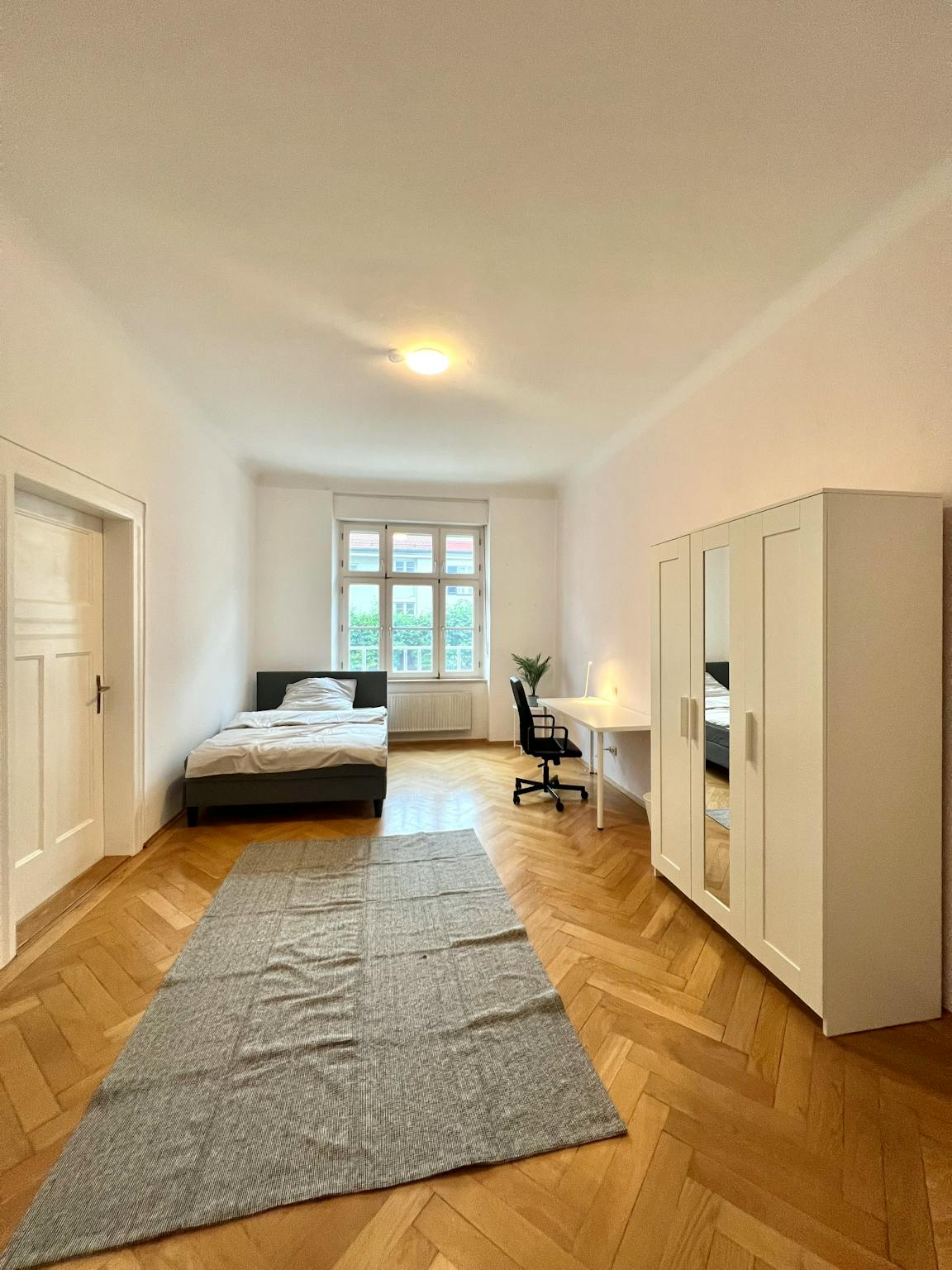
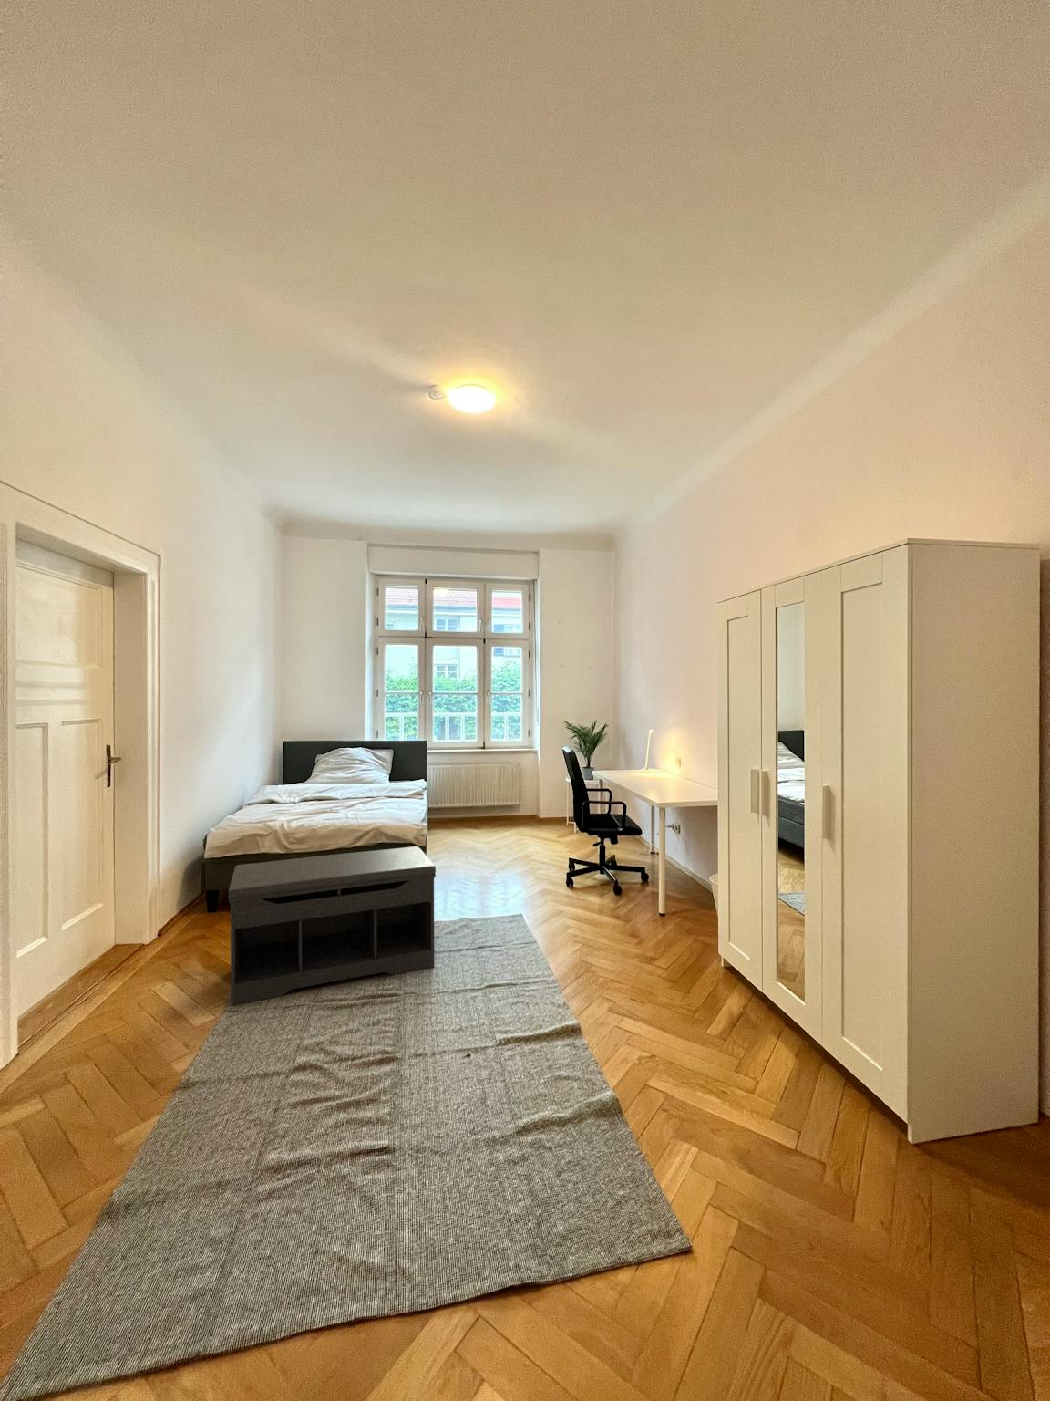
+ bench (335, 915)
